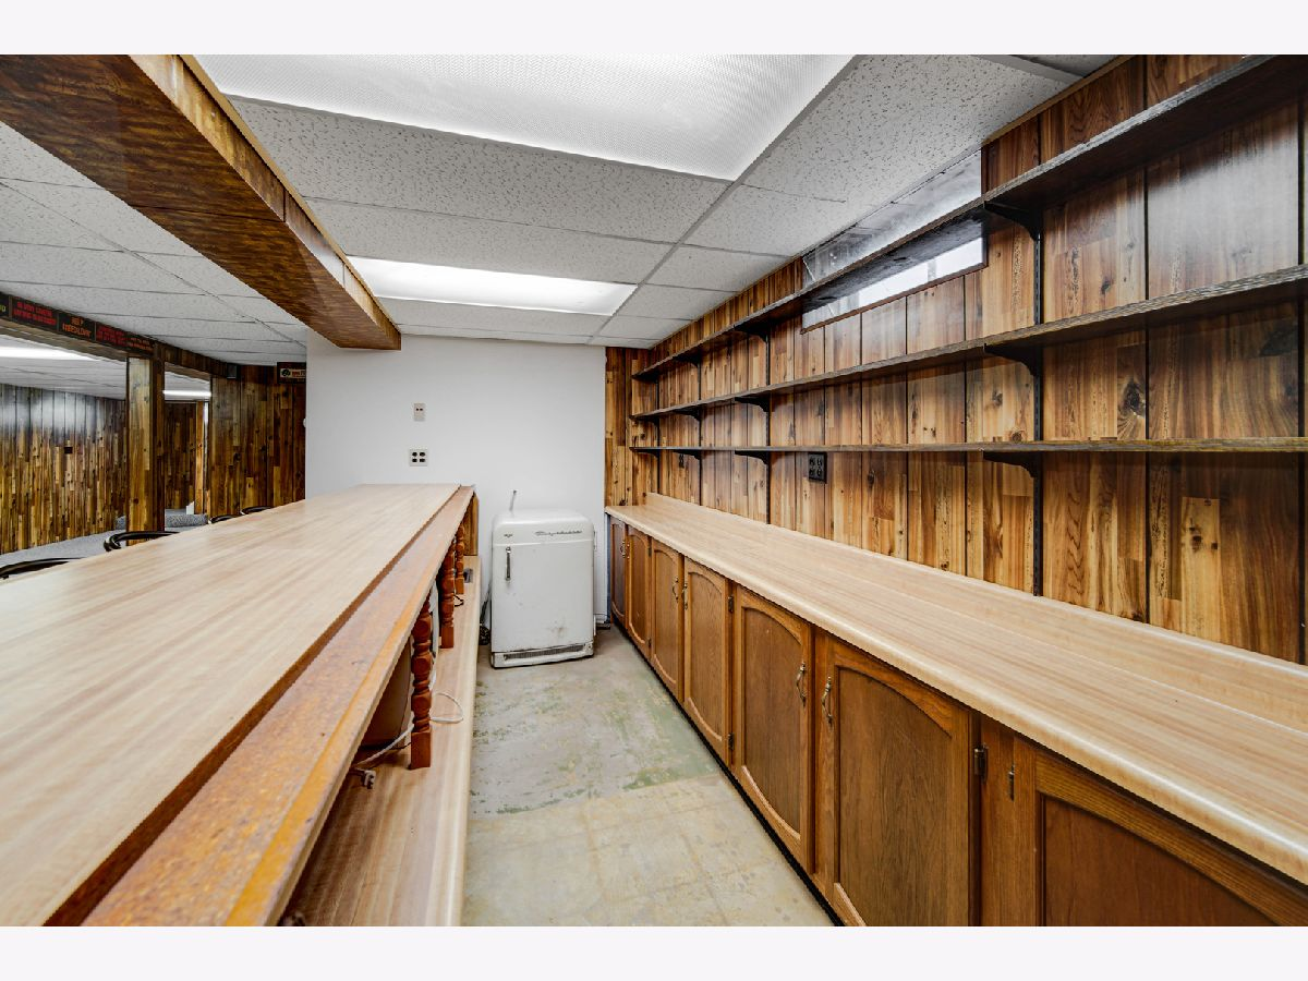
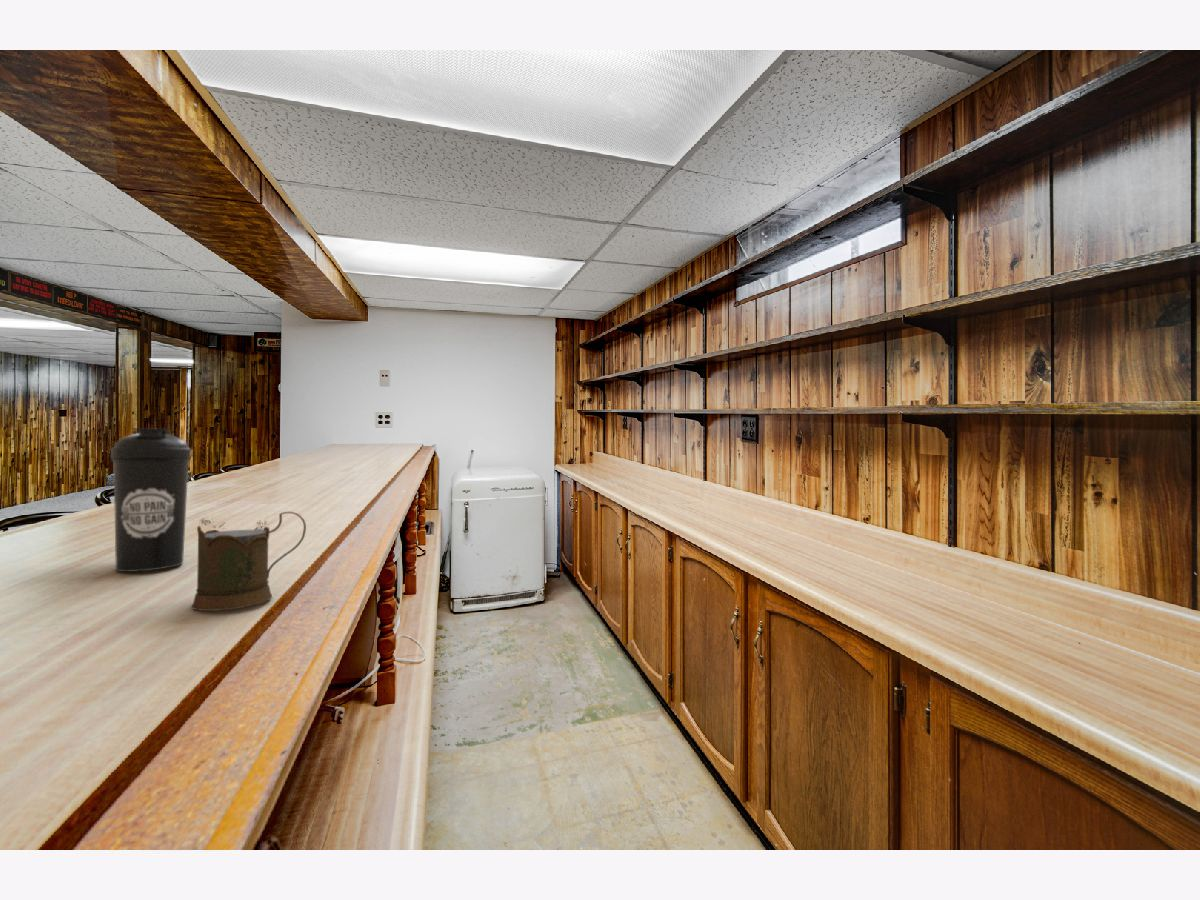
+ water bottle (151, 497)
+ beer mug (253, 556)
